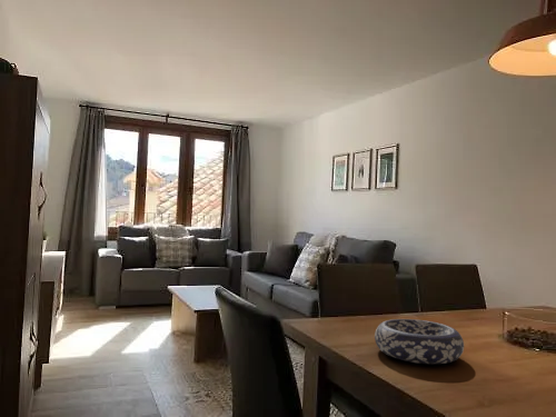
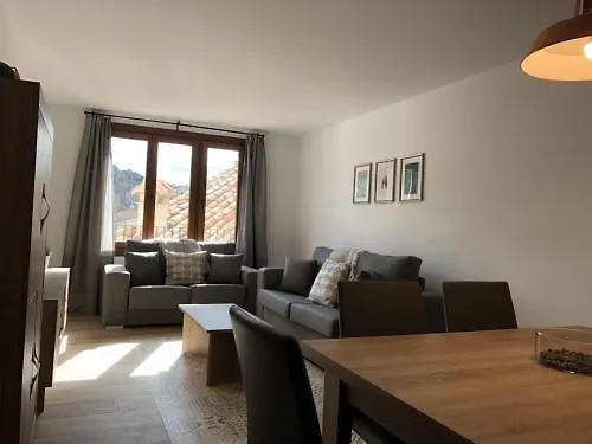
- decorative bowl (417, 340)
